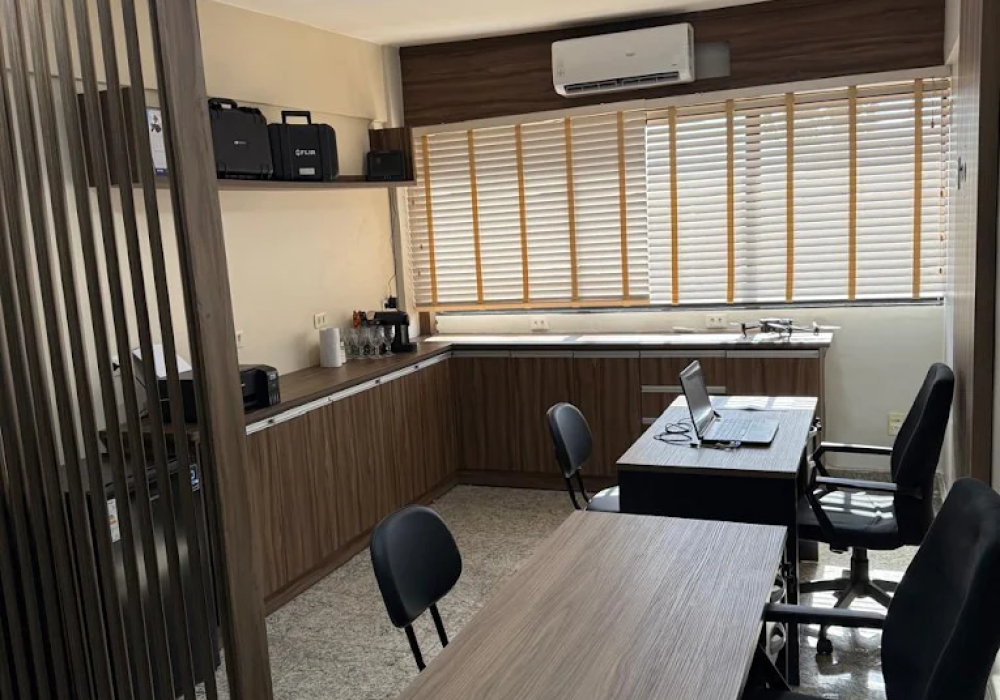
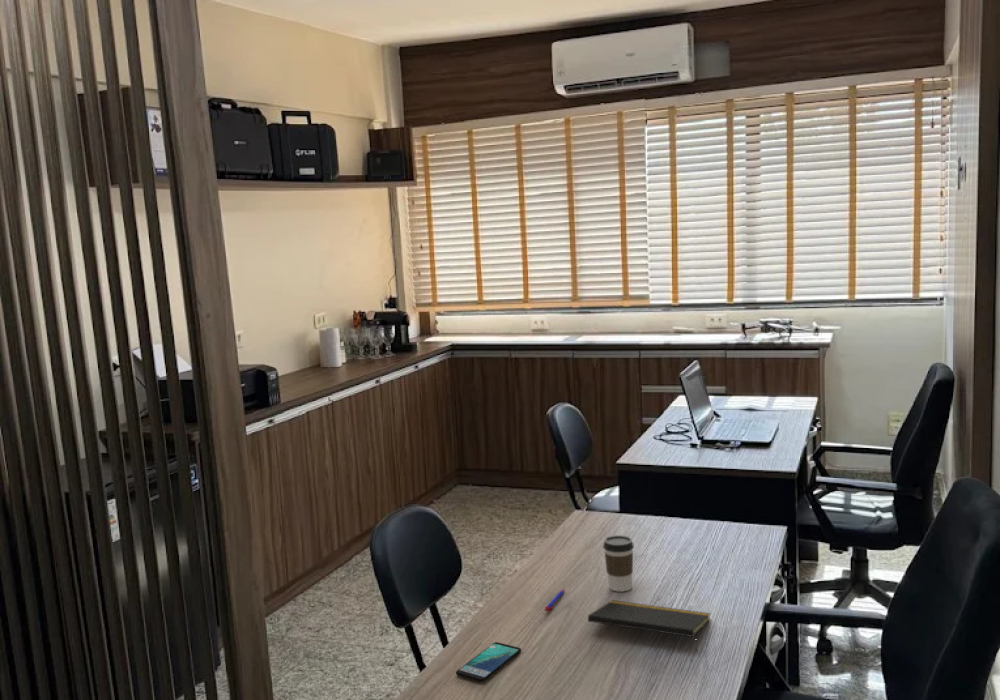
+ smartphone (489, 661)
+ pen (555, 599)
+ notepad (650, 617)
+ coffee cup (619, 563)
